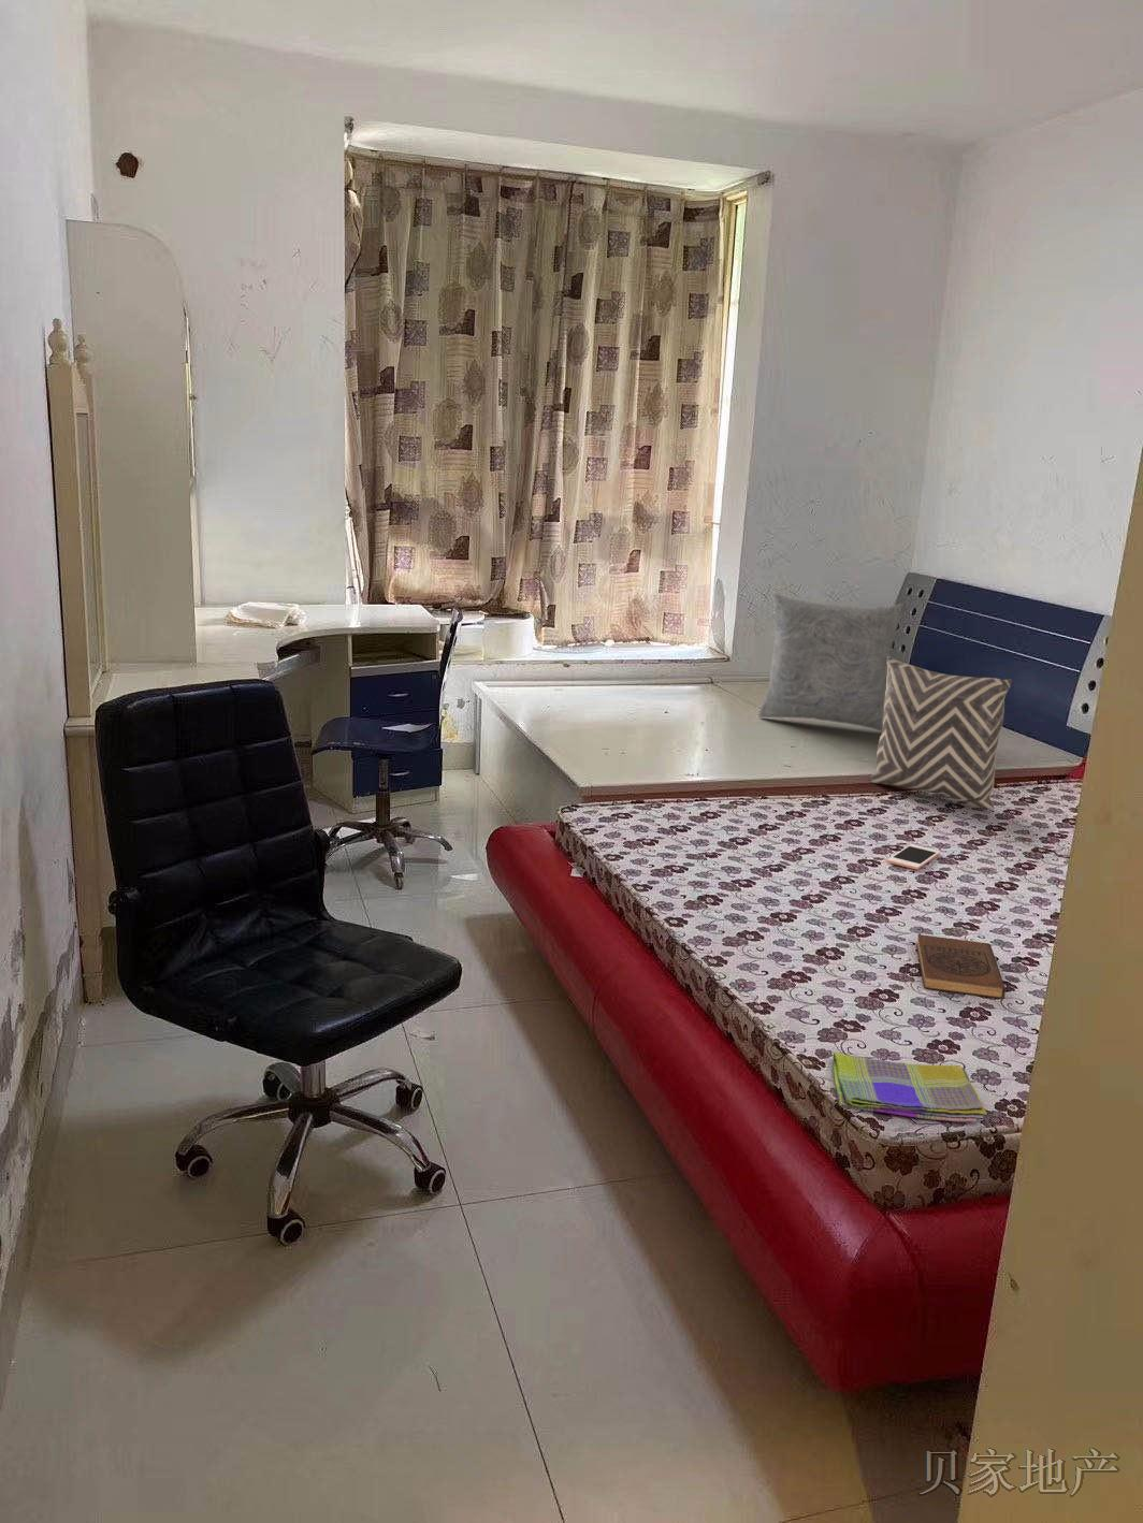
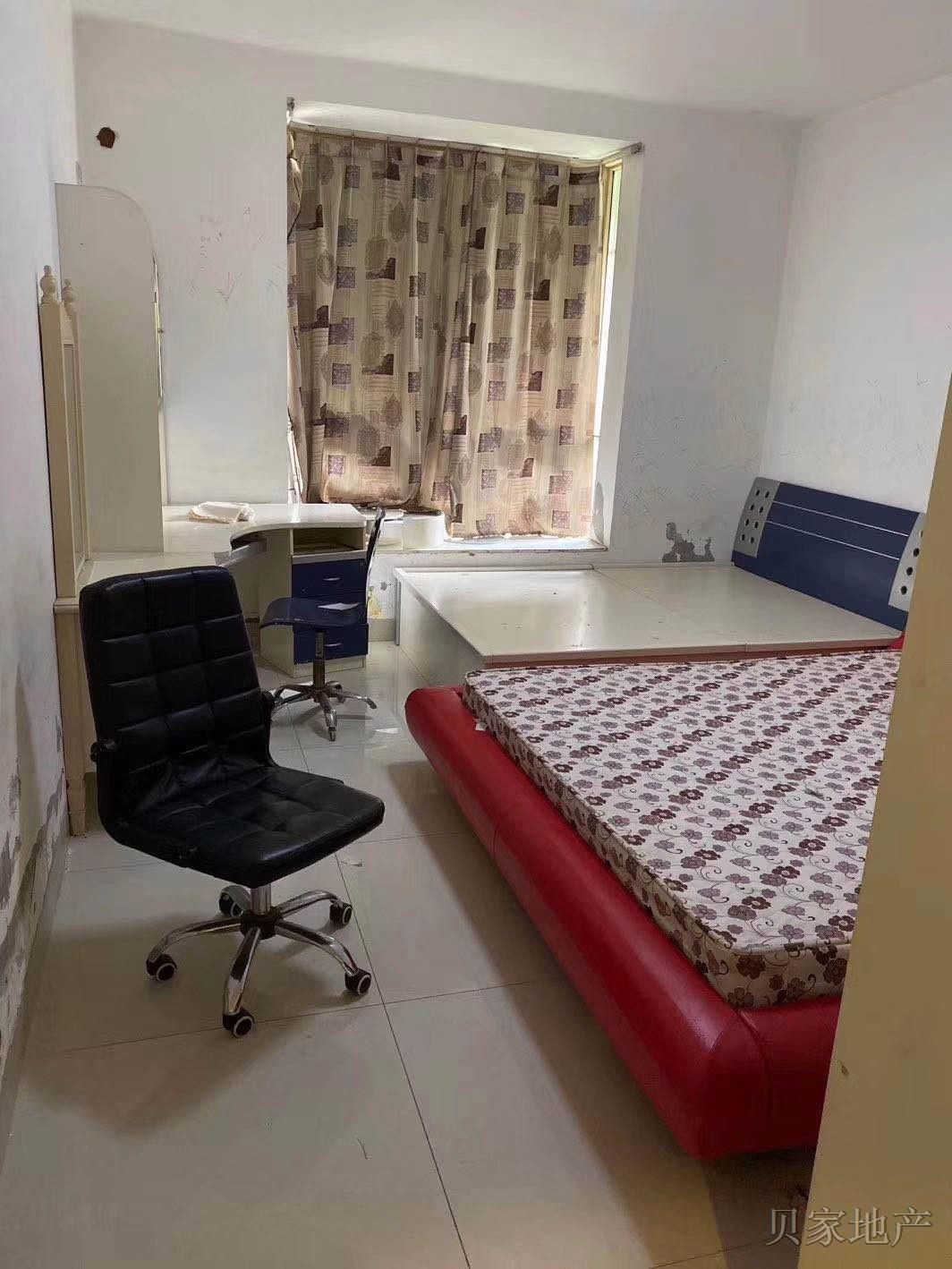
- dish towel (905, 1085)
- pillow (831, 661)
- pillow (936, 731)
- cell phone (914, 856)
- book (958, 965)
